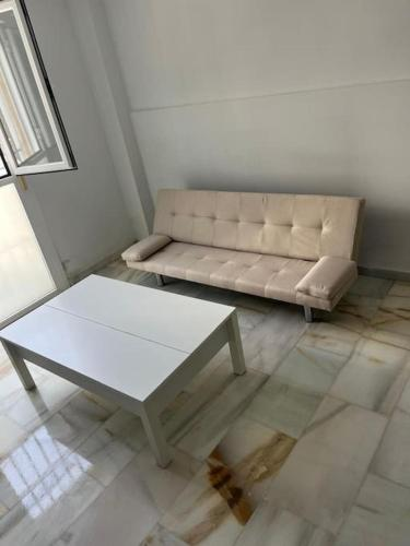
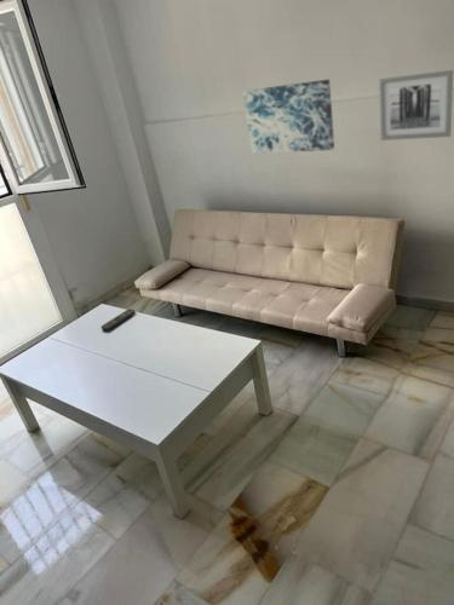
+ wall art (287, 119)
+ remote control (119, 319)
+ wall art (414, 106)
